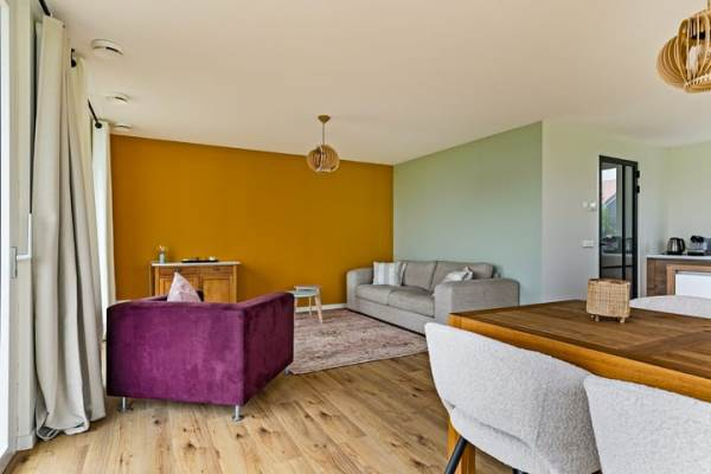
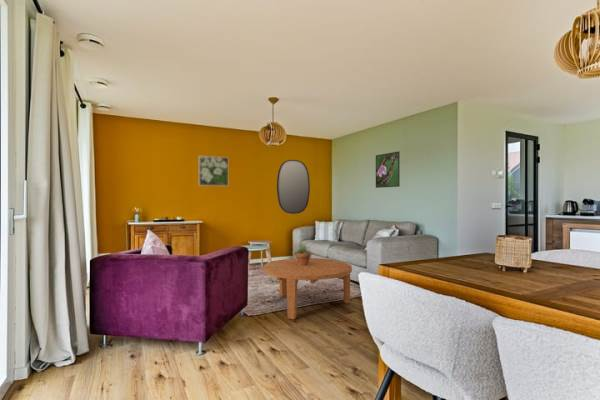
+ home mirror (293, 186)
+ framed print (213, 171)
+ potted plant (303, 253)
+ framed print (387, 170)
+ coffee table (310, 282)
